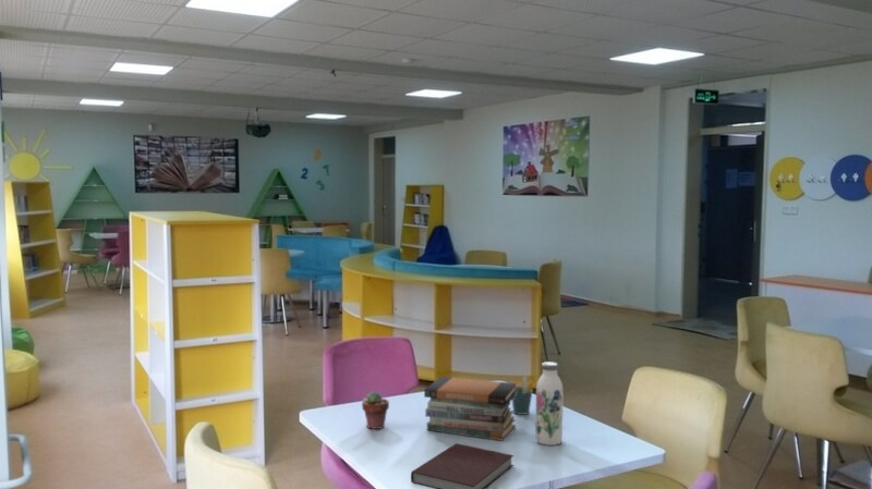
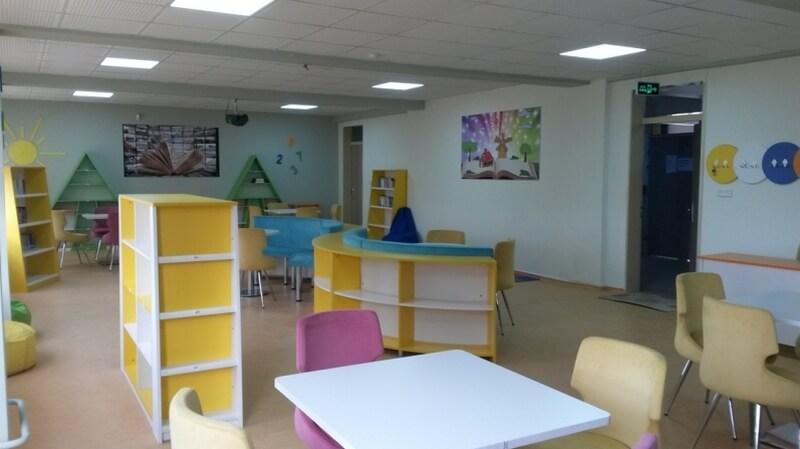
- potted succulent (375, 408)
- notebook (463, 468)
- pen holder (521, 394)
- book stack (470, 406)
- water bottle (549, 402)
